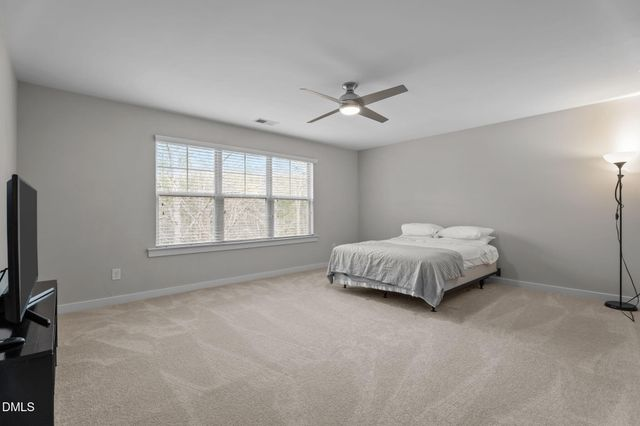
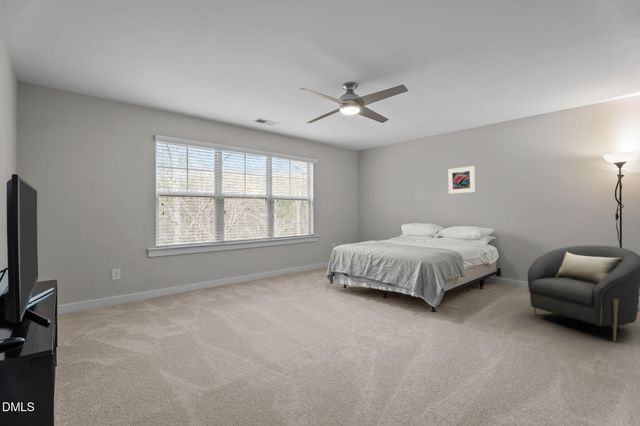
+ armchair (583, 285)
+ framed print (461, 180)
